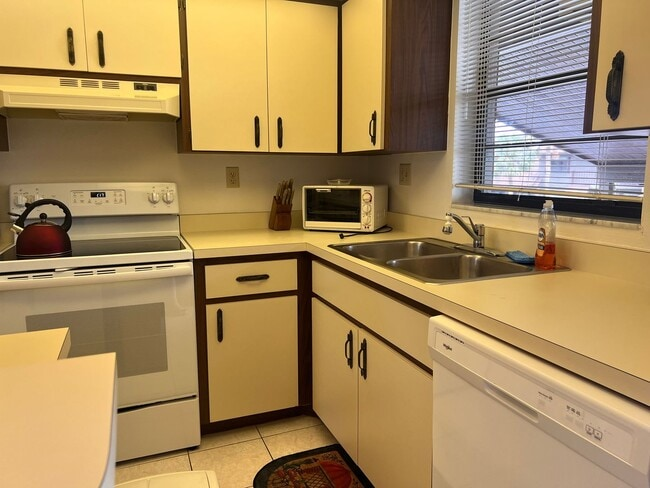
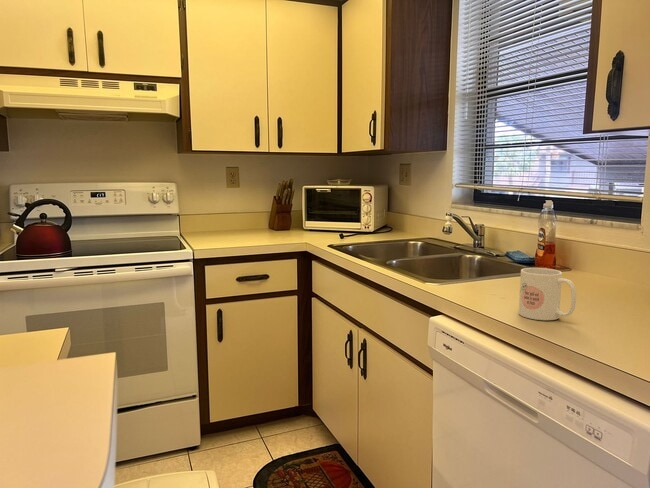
+ mug (547, 294)
